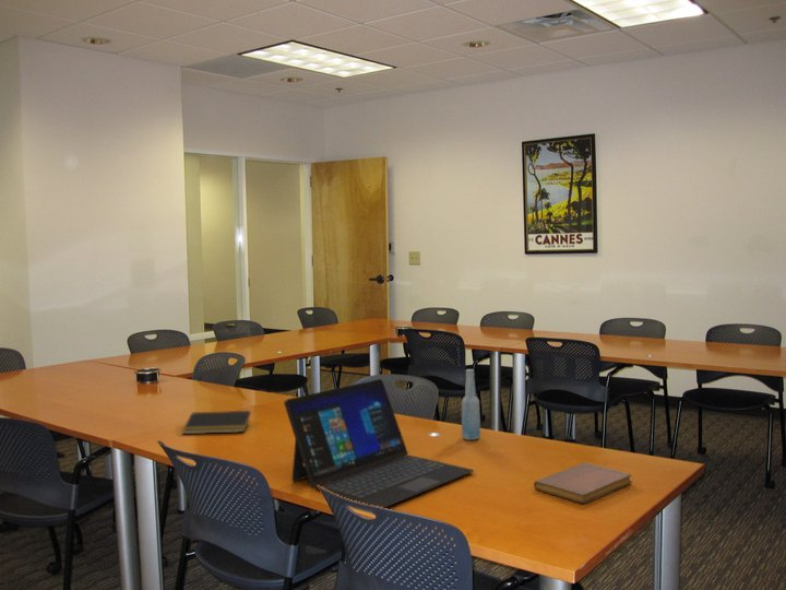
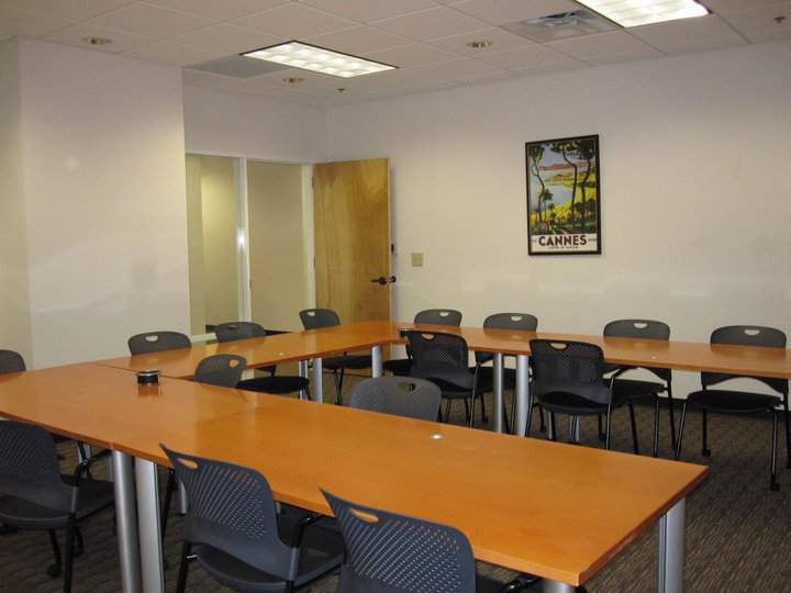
- laptop (380, 435)
- bottle (469, 403)
- notepad (217, 422)
- notebook (583, 481)
